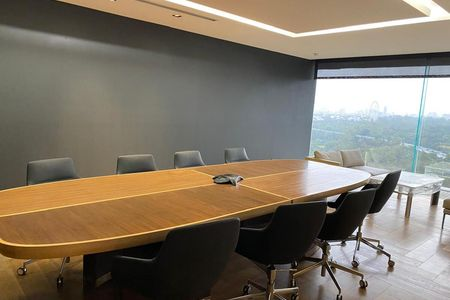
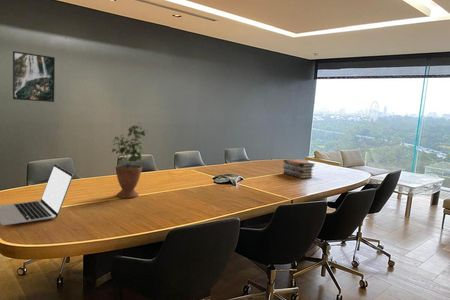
+ laptop (31, 201)
+ potted plant (129, 158)
+ book stack (298, 168)
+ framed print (34, 77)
